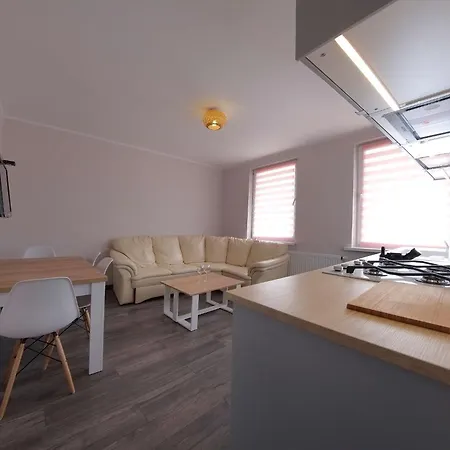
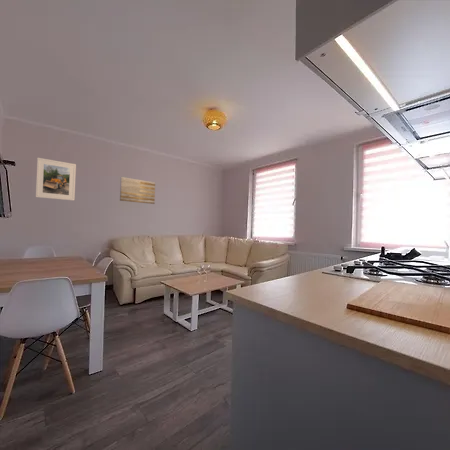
+ wall art (138, 191)
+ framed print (56, 180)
